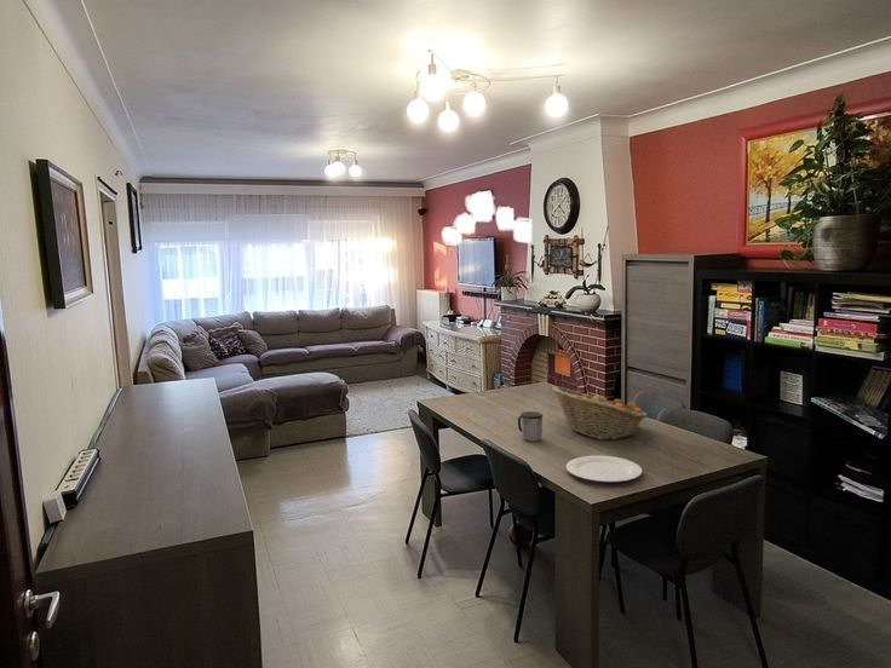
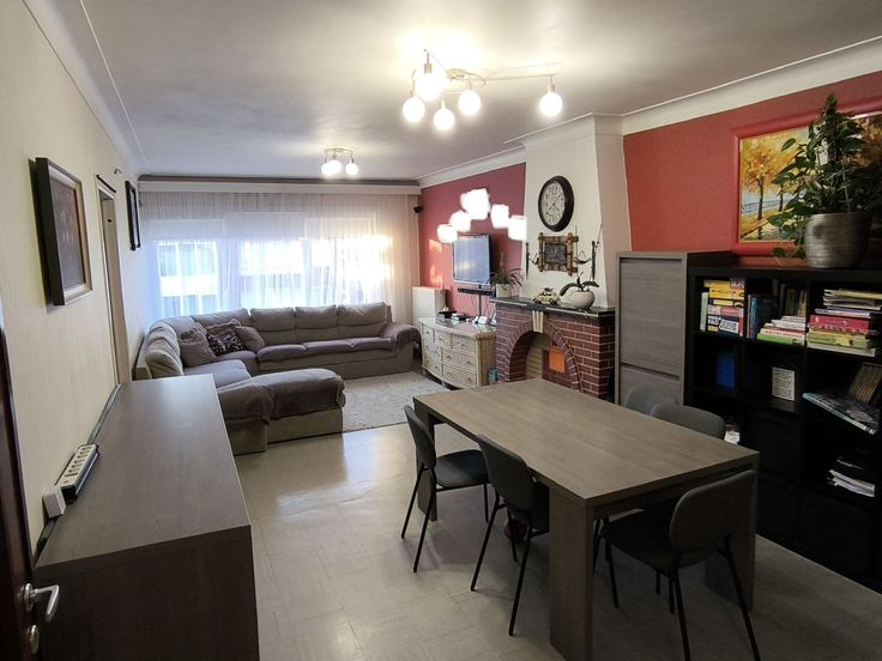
- mug (530, 425)
- plate (603, 470)
- fruit basket (597, 409)
